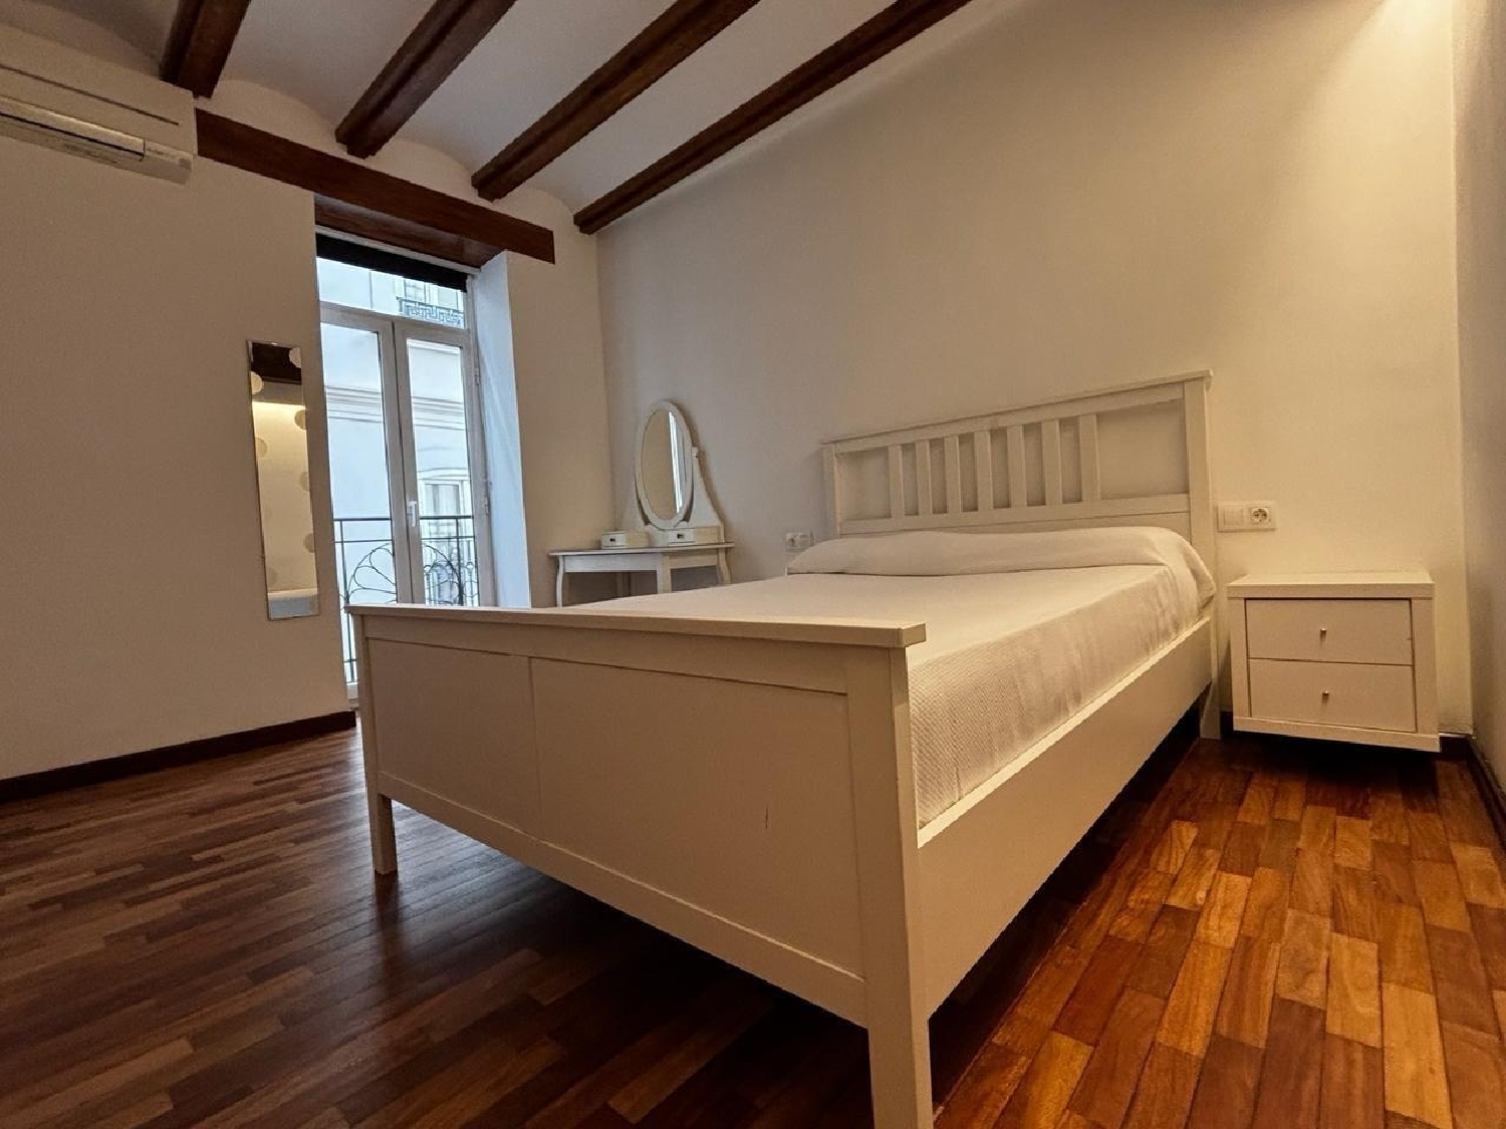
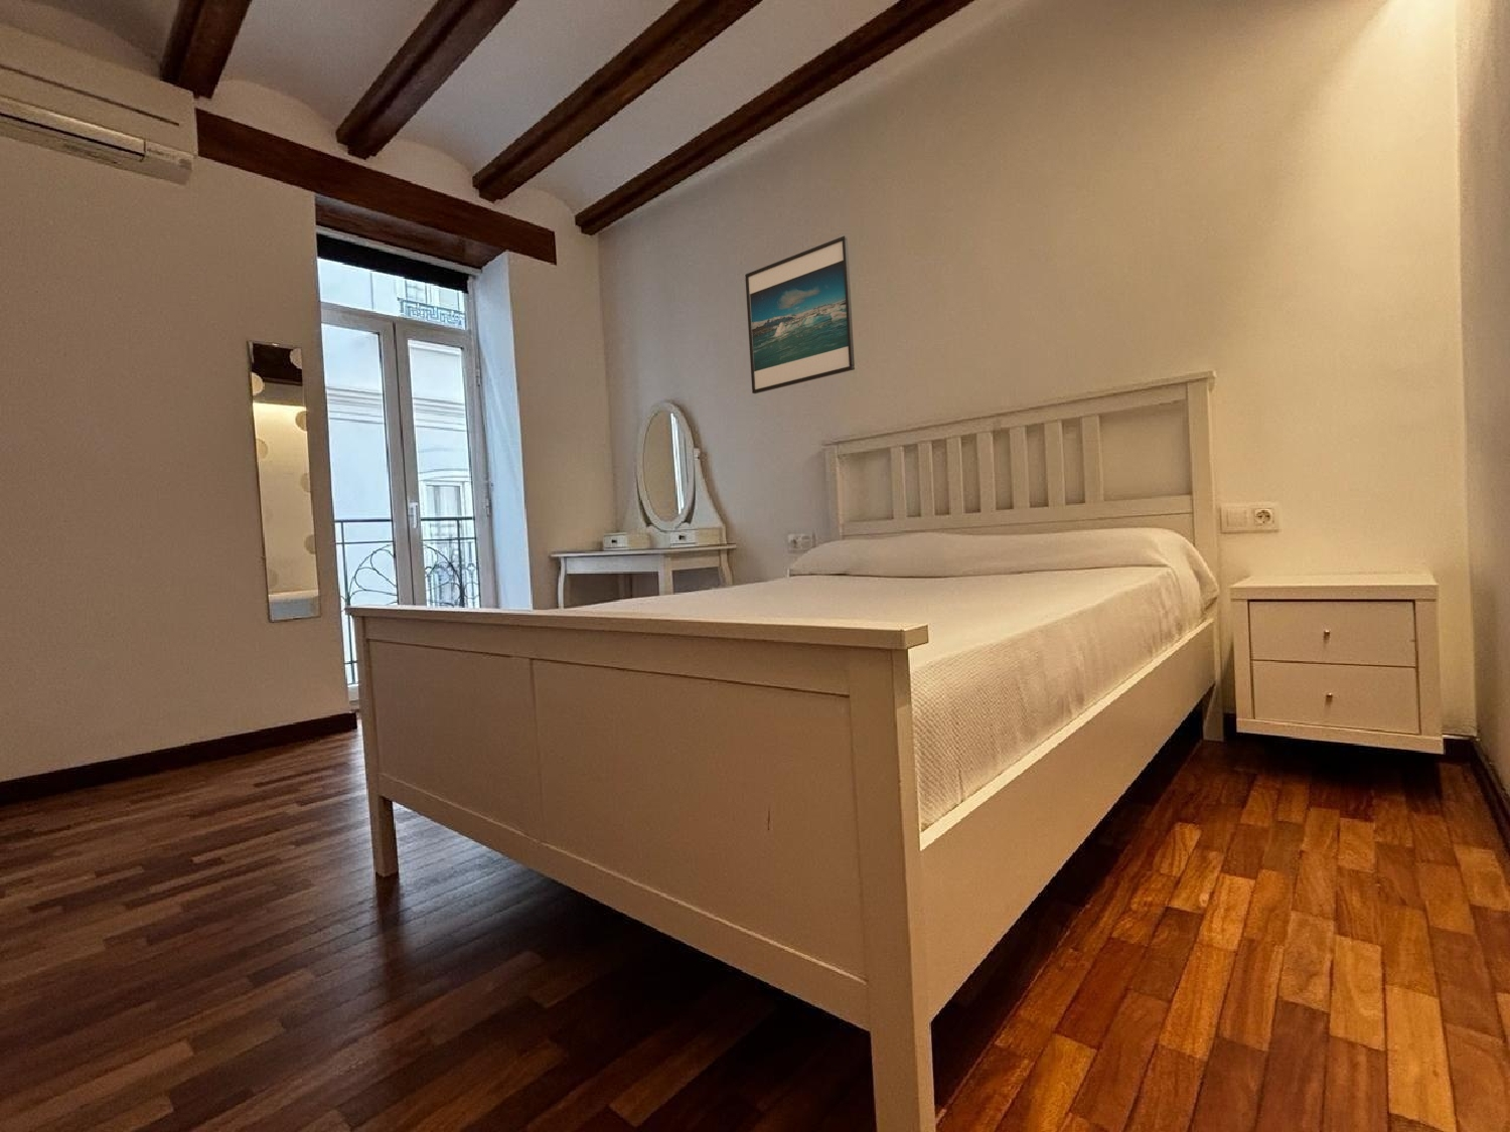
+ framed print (797, 319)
